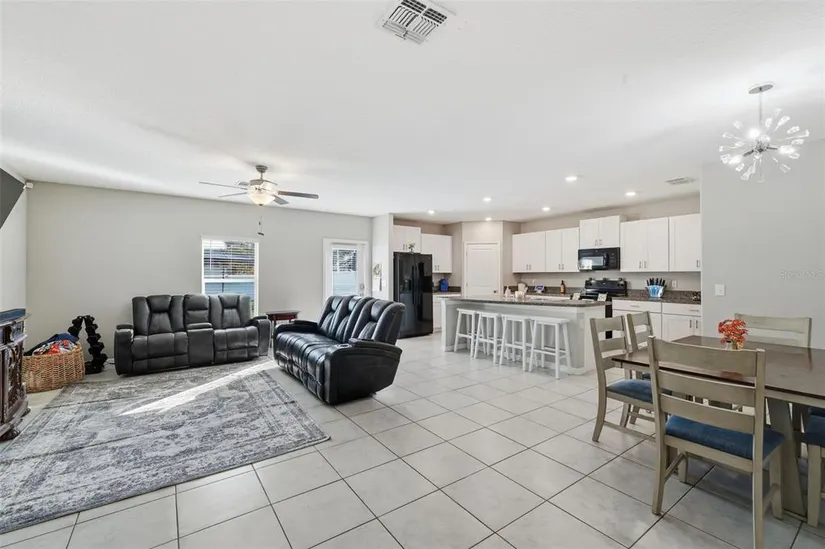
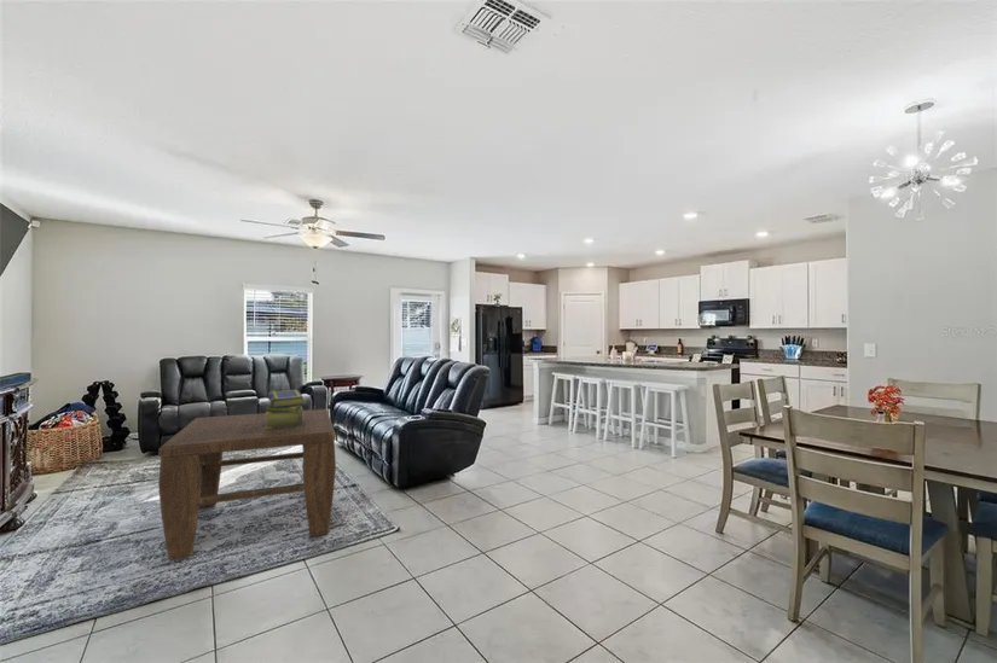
+ stack of books (285, 407)
+ coffee table (259, 461)
